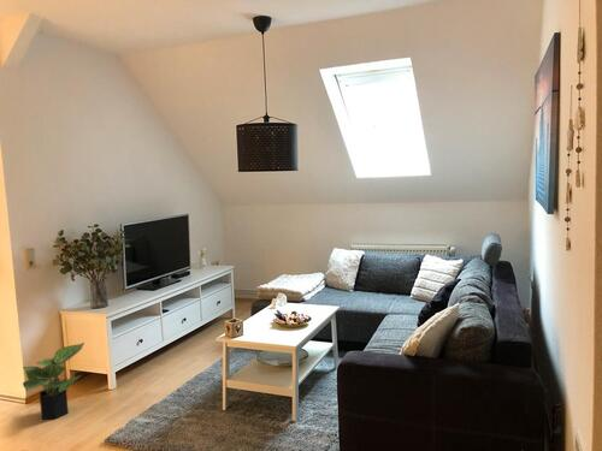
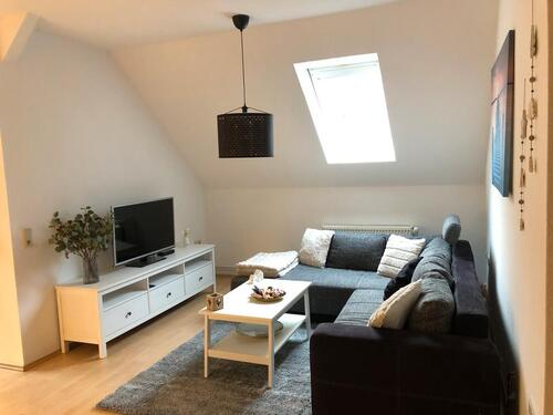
- potted plant (57, 382)
